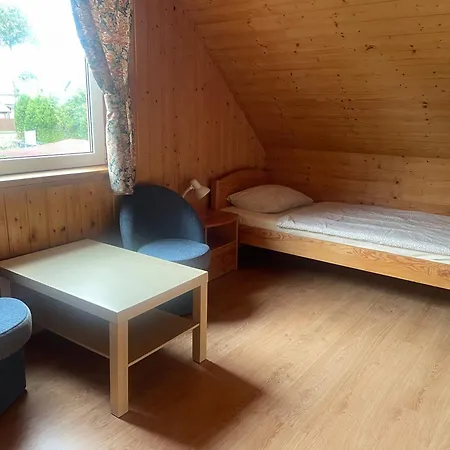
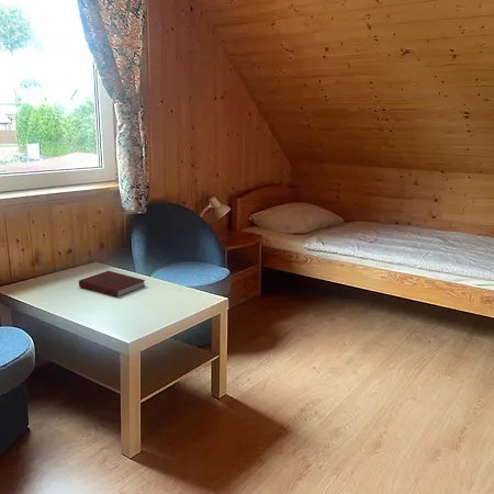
+ notebook (112, 283)
